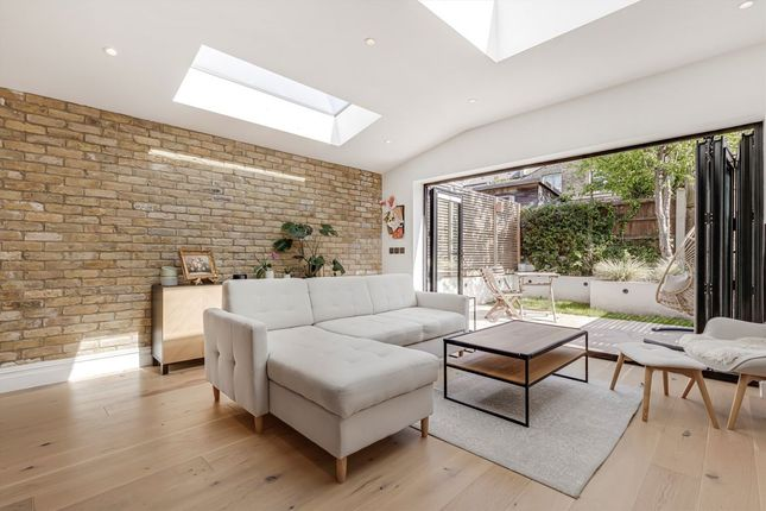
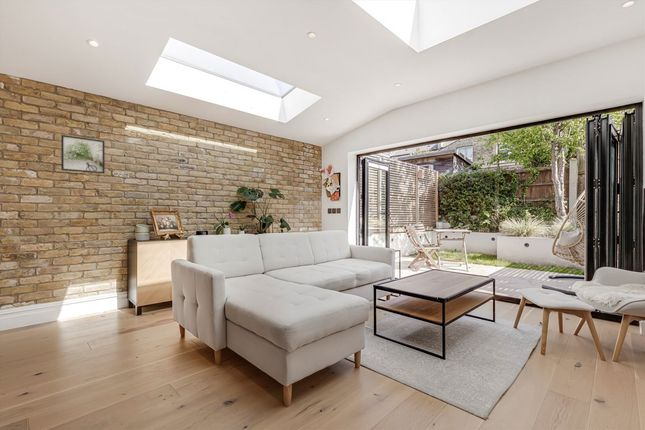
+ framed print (83, 154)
